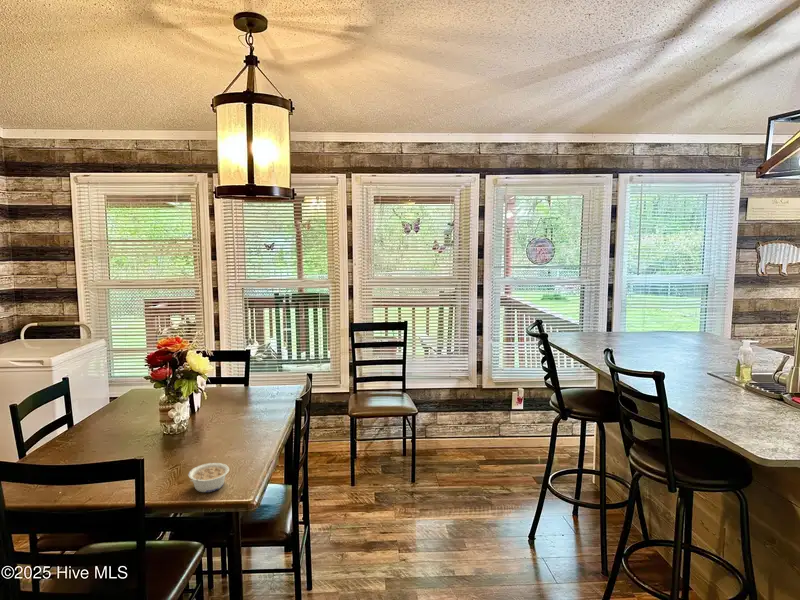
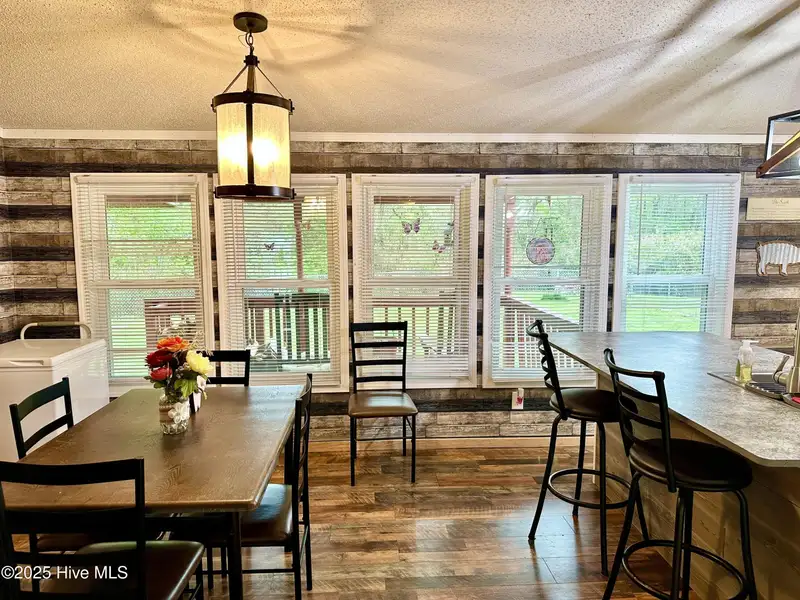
- legume (209, 477)
